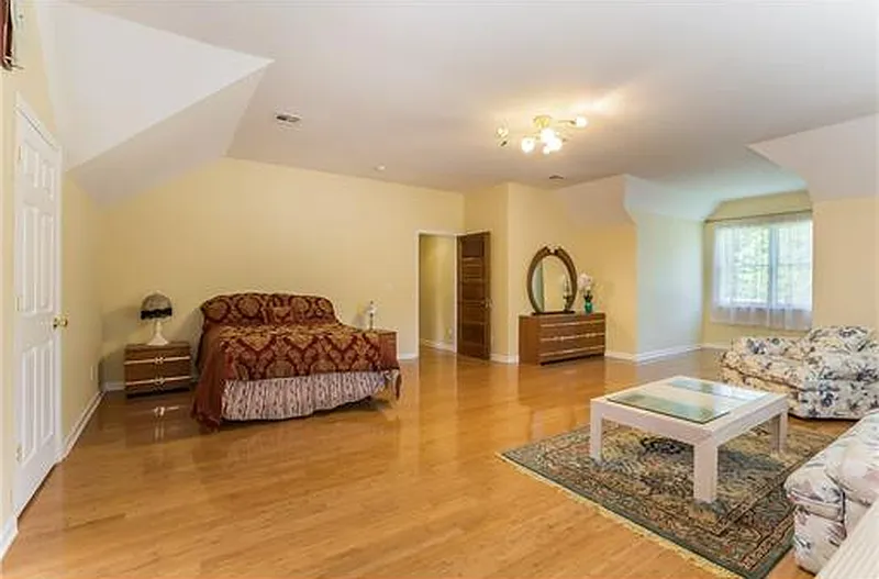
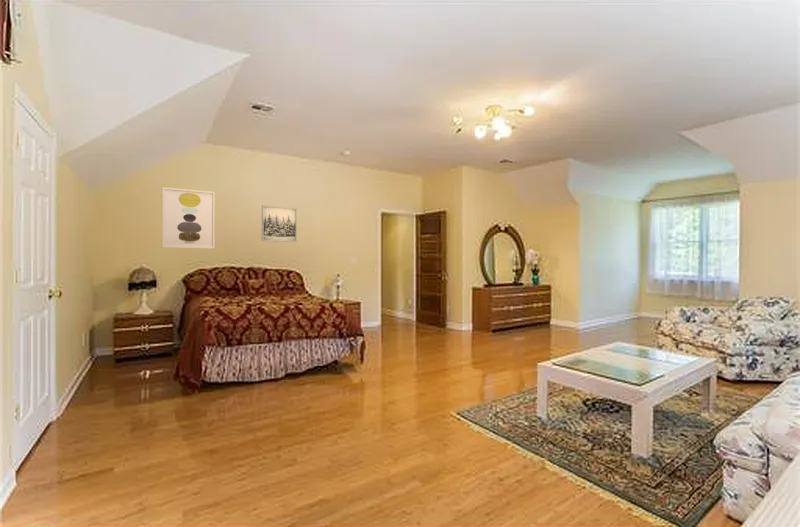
+ wall art (279, 224)
+ wall art (189, 218)
